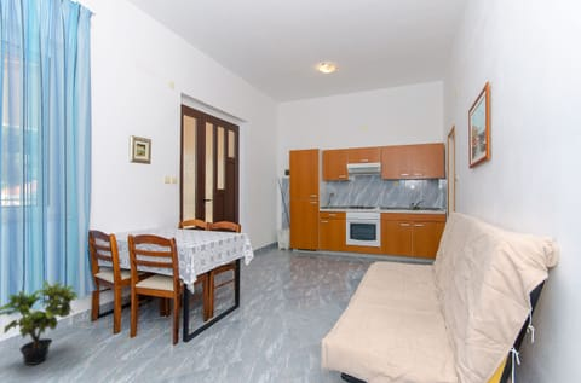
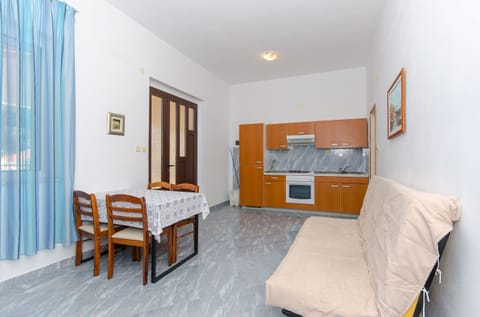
- potted plant (41, 319)
